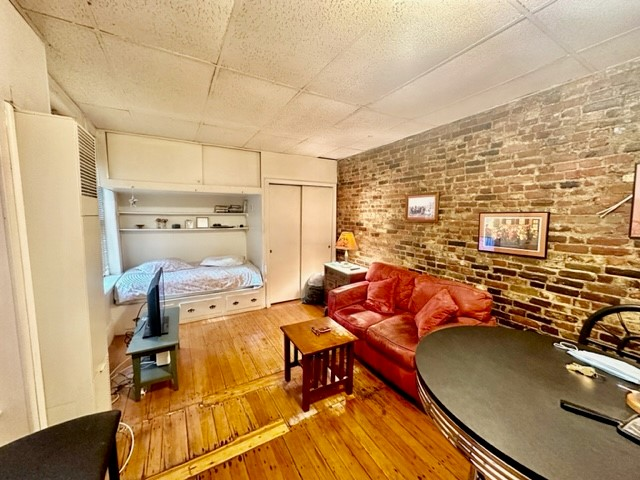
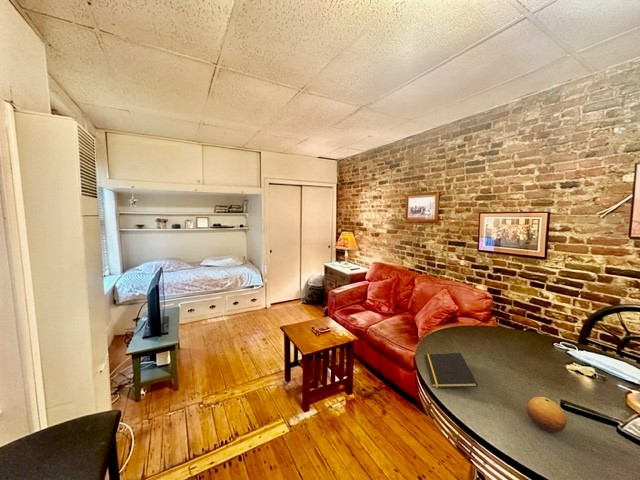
+ notepad (447, 368)
+ fruit (545, 413)
